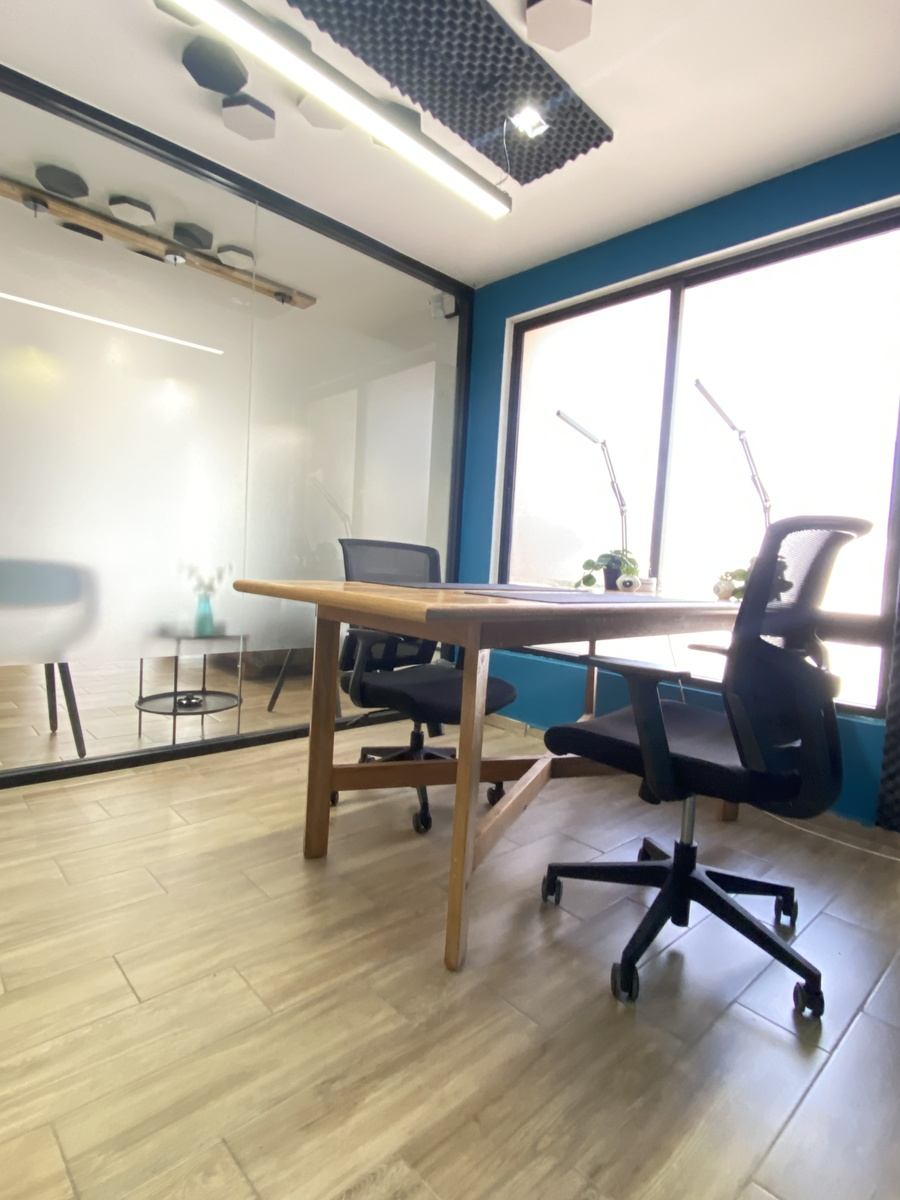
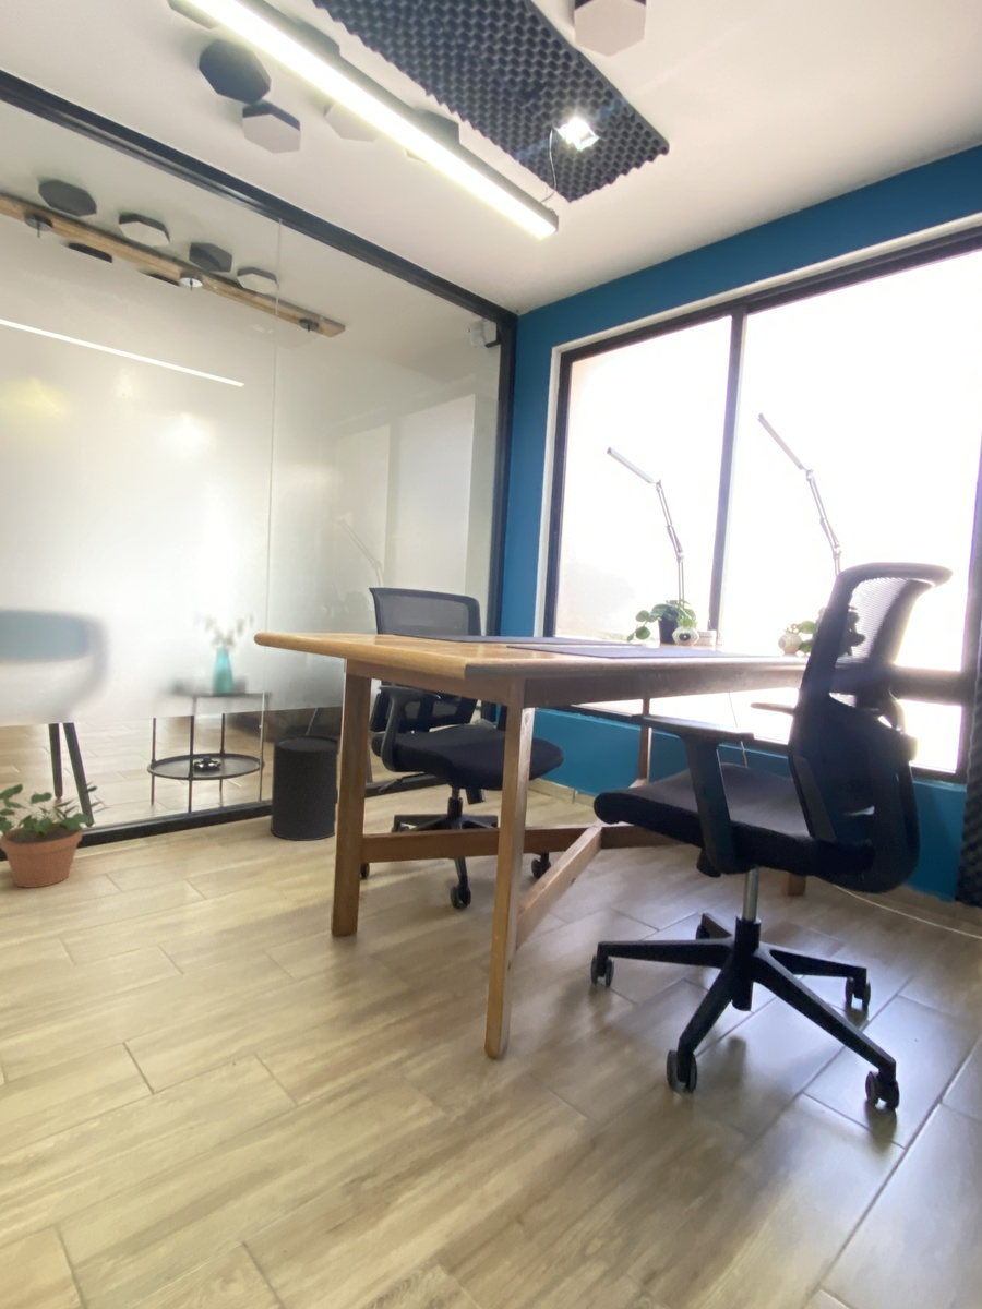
+ trash can (307, 785)
+ potted plant (51, 830)
